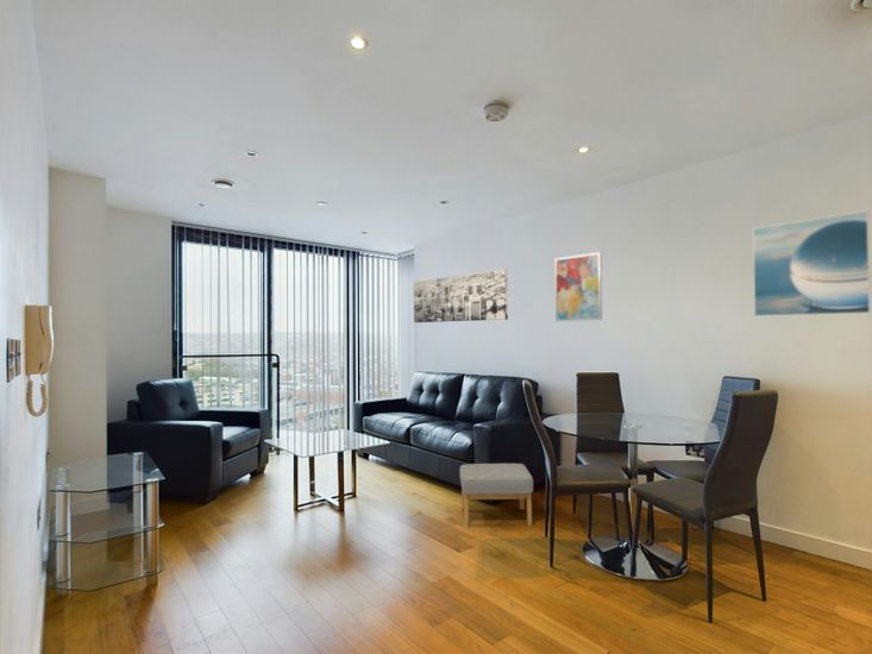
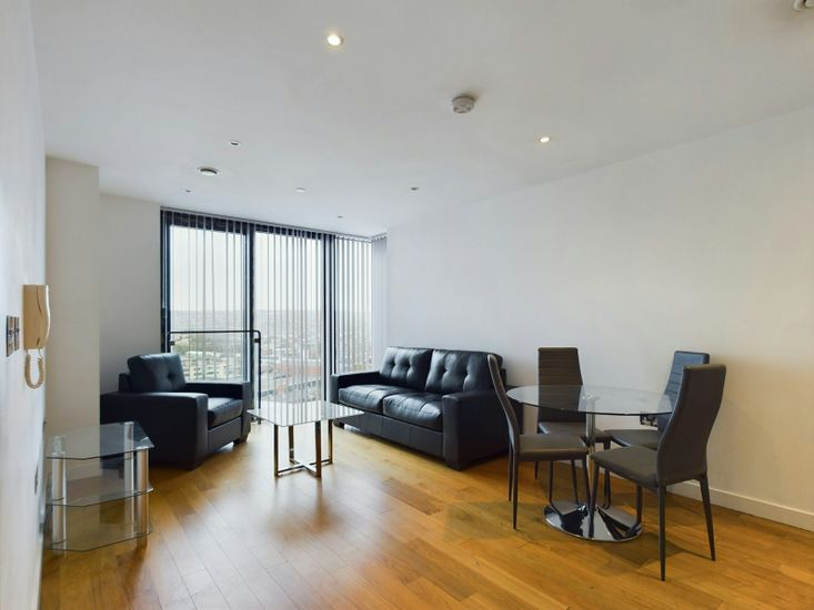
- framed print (807, 268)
- footstool (495, 492)
- wall art (577, 288)
- wall art (454, 298)
